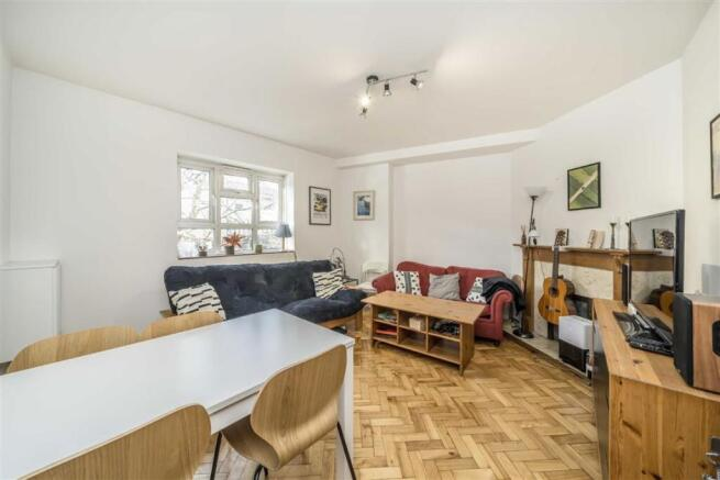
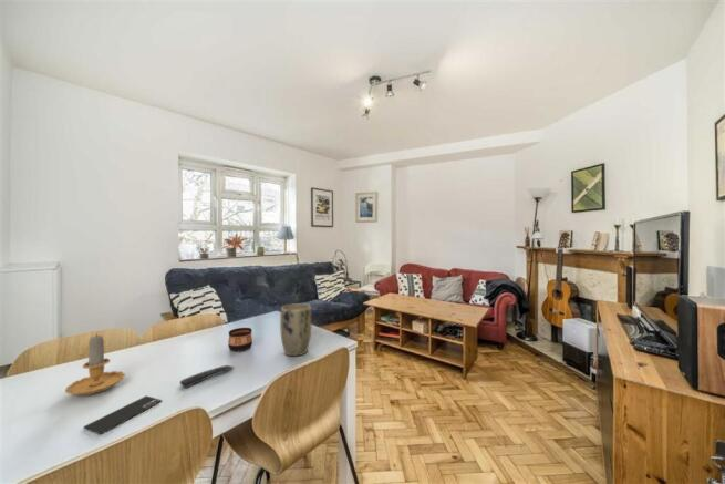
+ smartphone (125, 412)
+ plant pot (296, 329)
+ cup (241, 339)
+ remote control (208, 374)
+ candle (96, 359)
